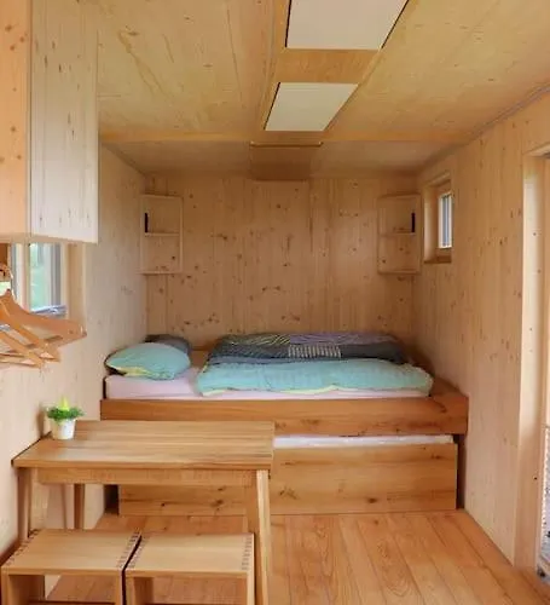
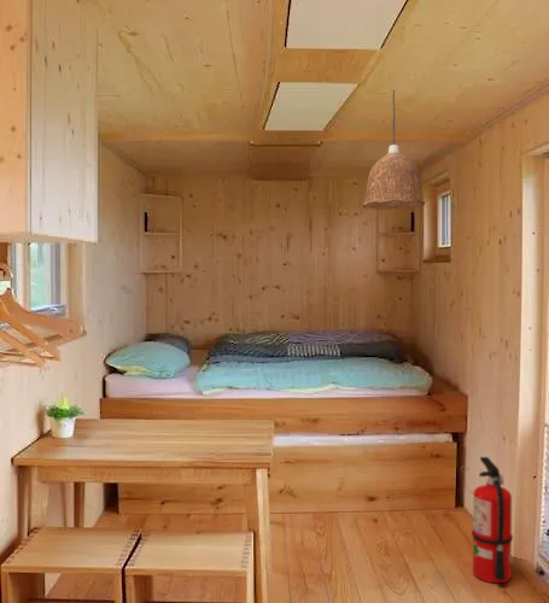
+ pendant lamp (393, 147)
+ fire extinguisher (485, 519)
